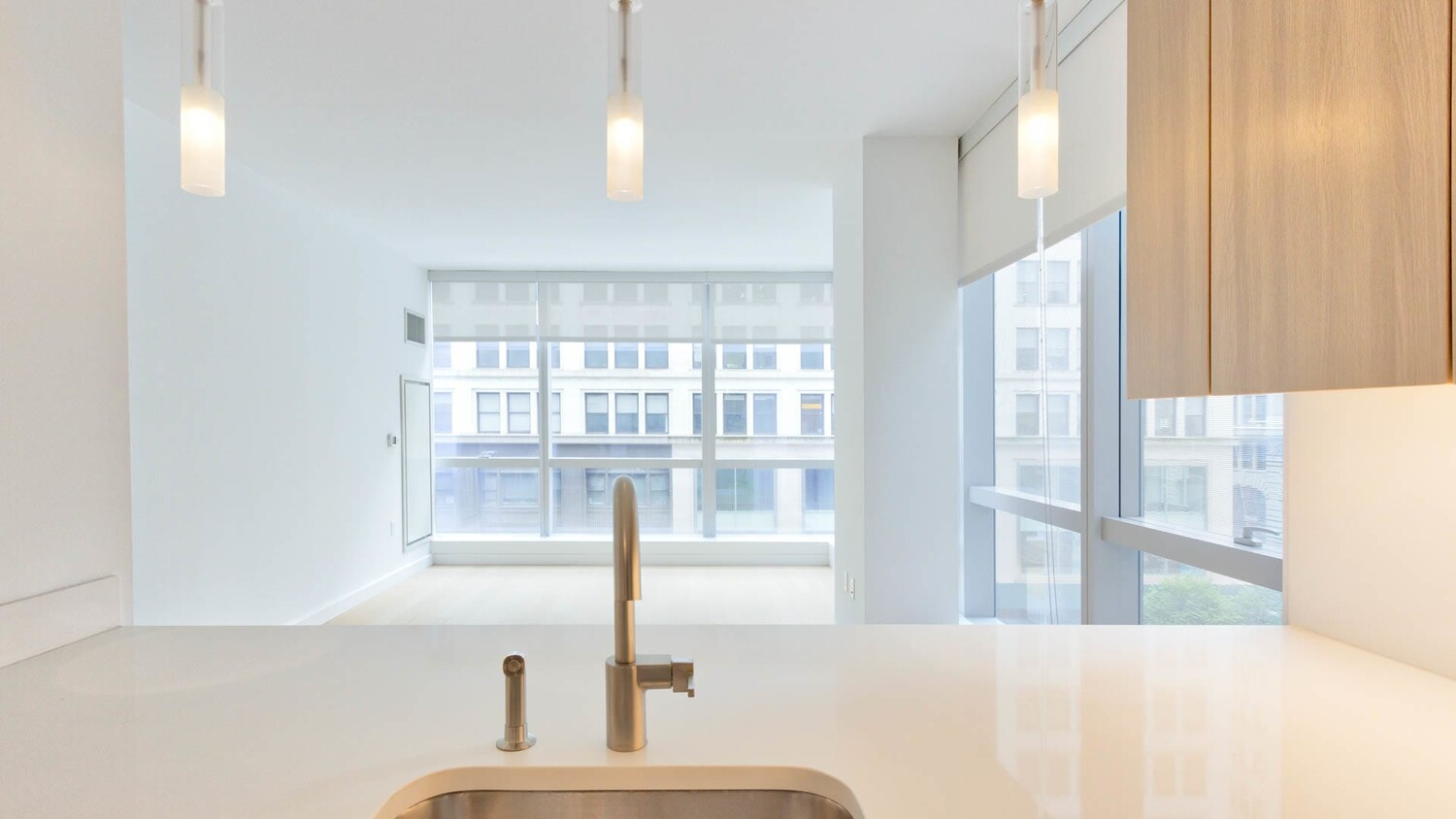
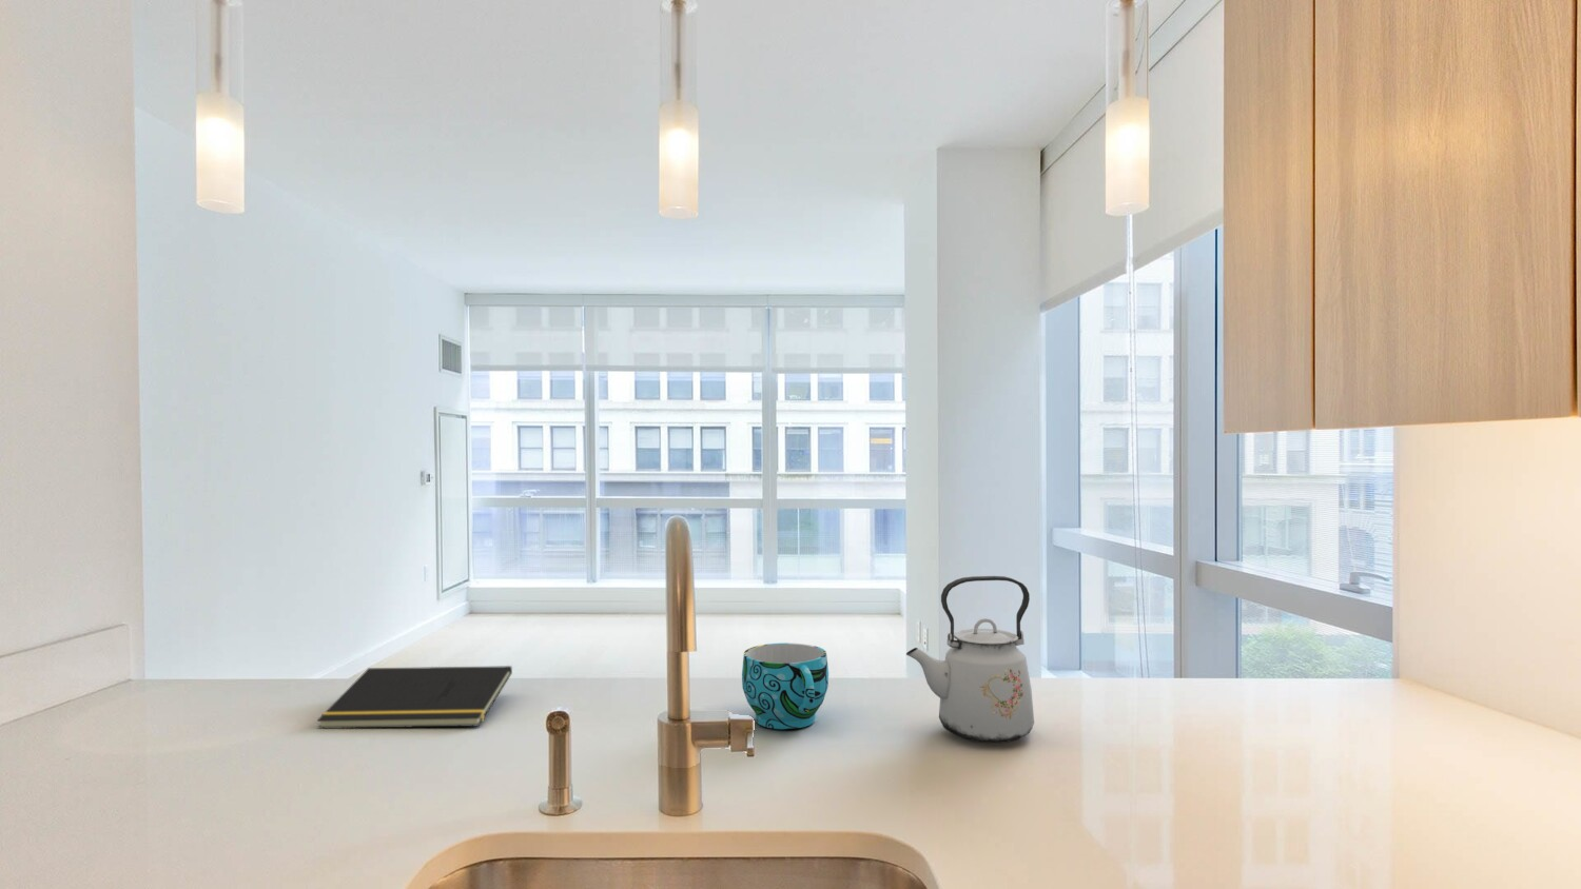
+ kettle (969, 656)
+ cup (789, 687)
+ notepad (420, 695)
